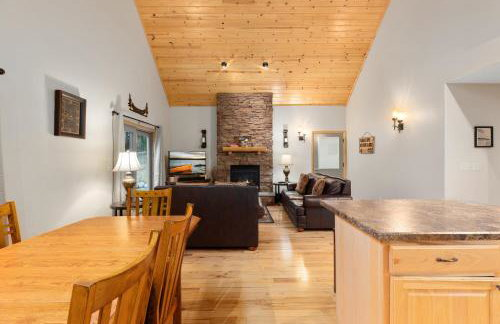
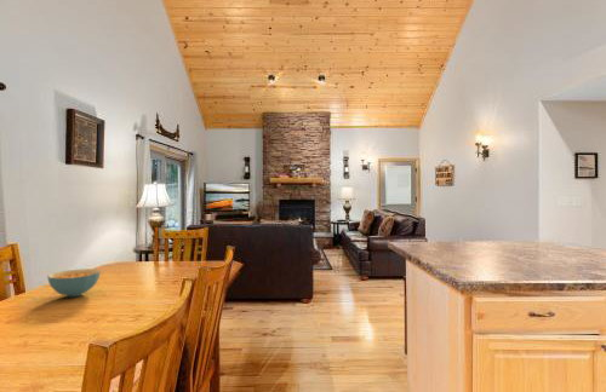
+ cereal bowl (74, 283)
